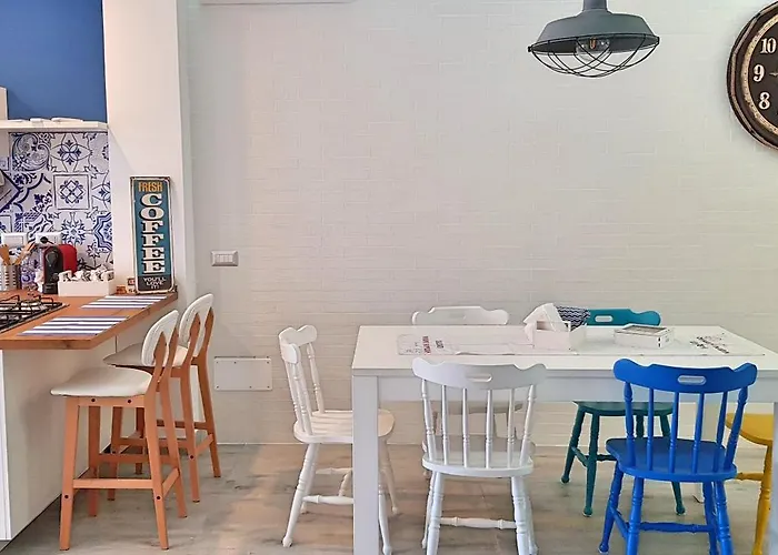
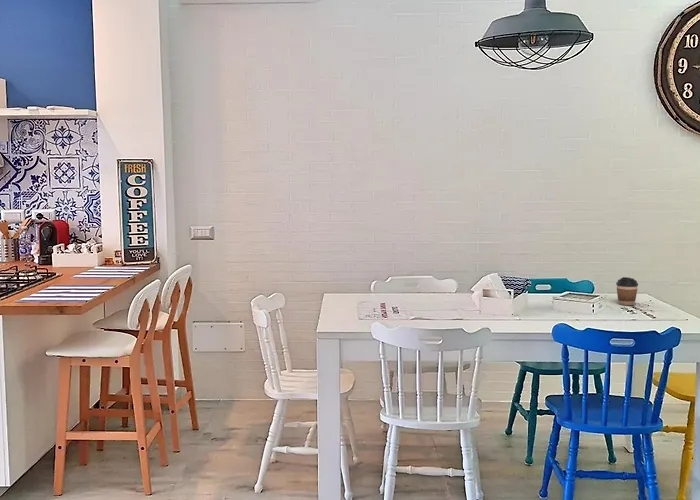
+ coffee cup (626, 290)
